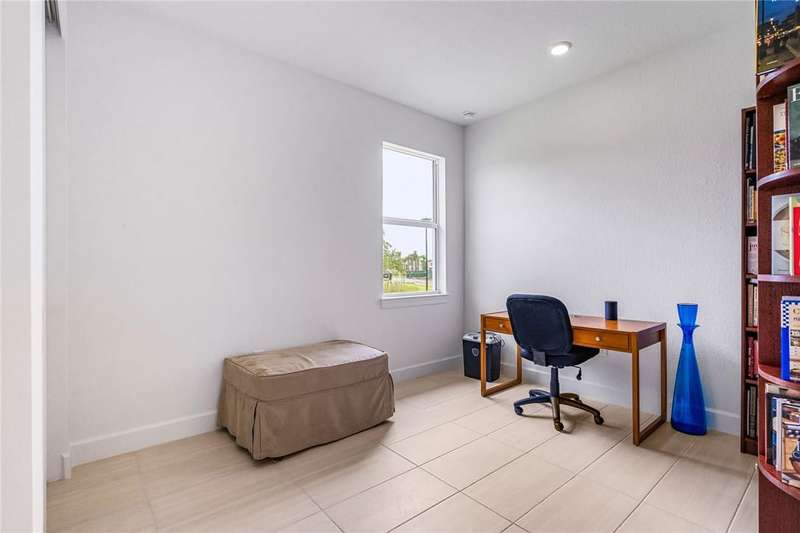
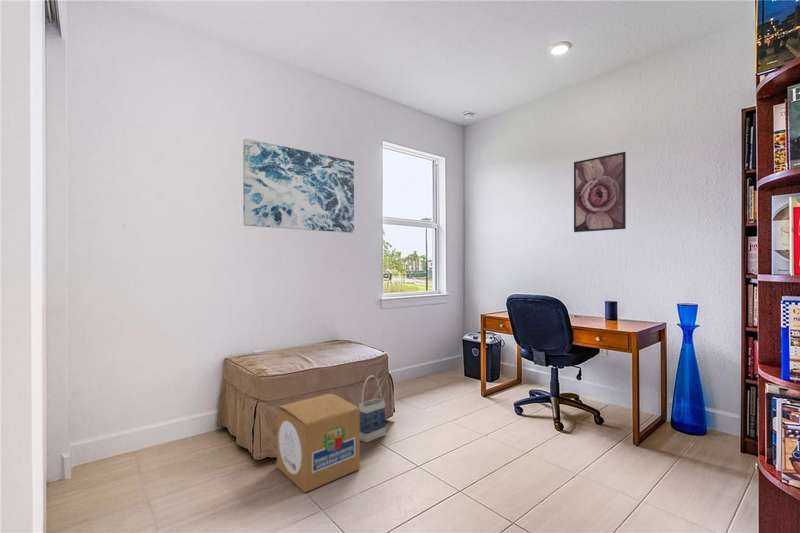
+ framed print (598, 193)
+ cardboard box (318, 436)
+ wall art (303, 190)
+ bag (372, 406)
